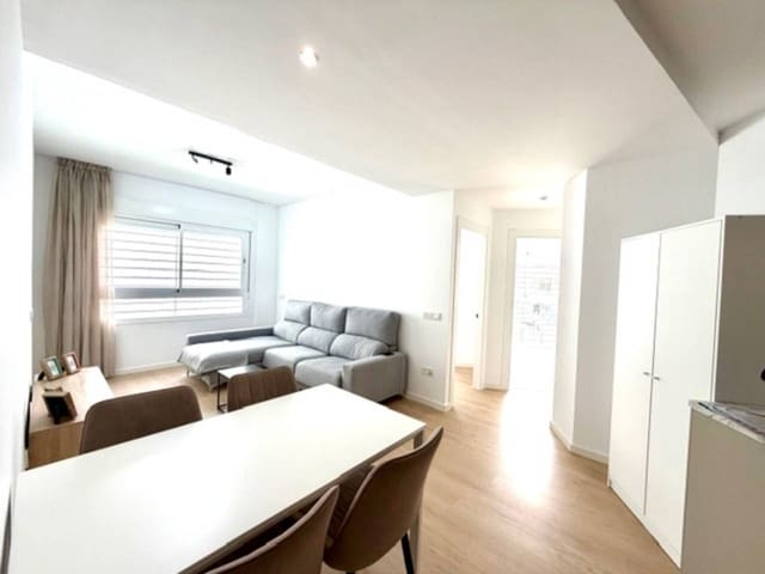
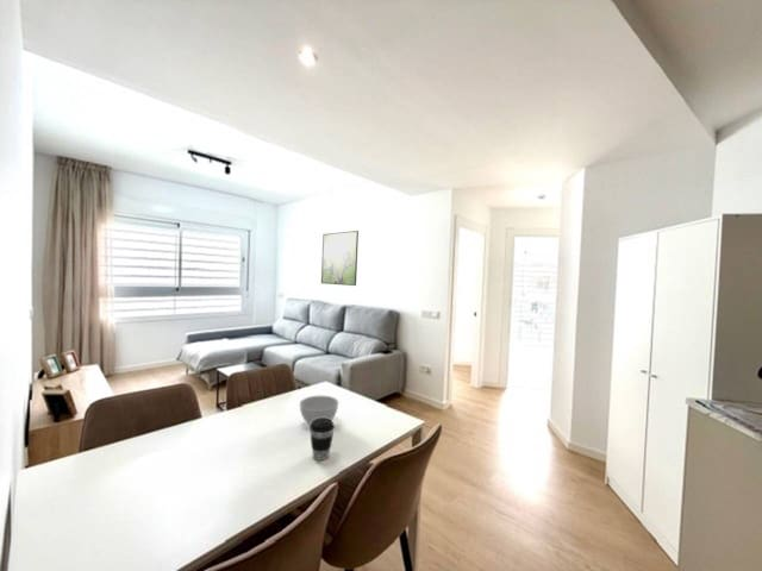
+ bowl (318, 413)
+ coffee cup (321, 439)
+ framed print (338, 258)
